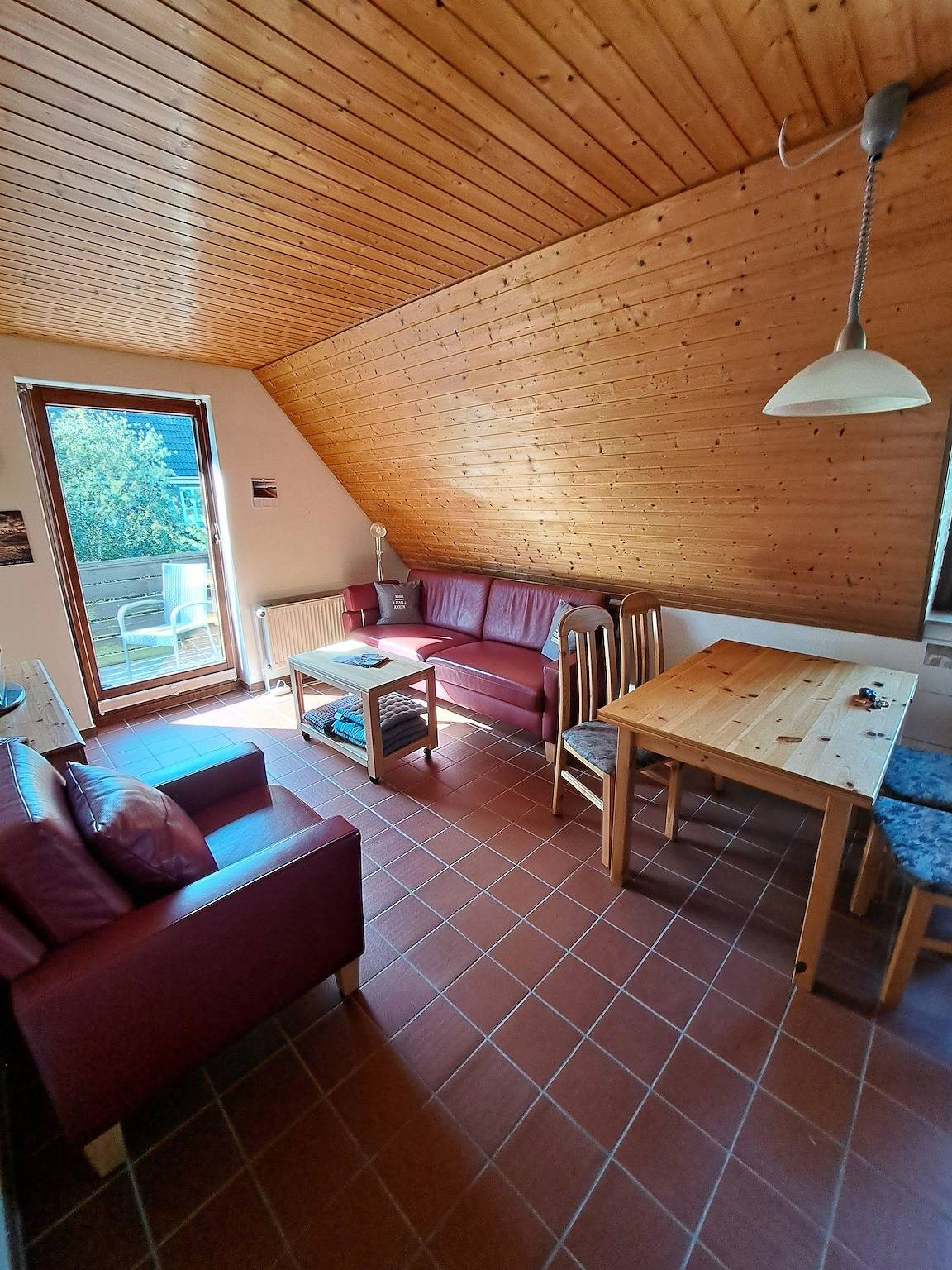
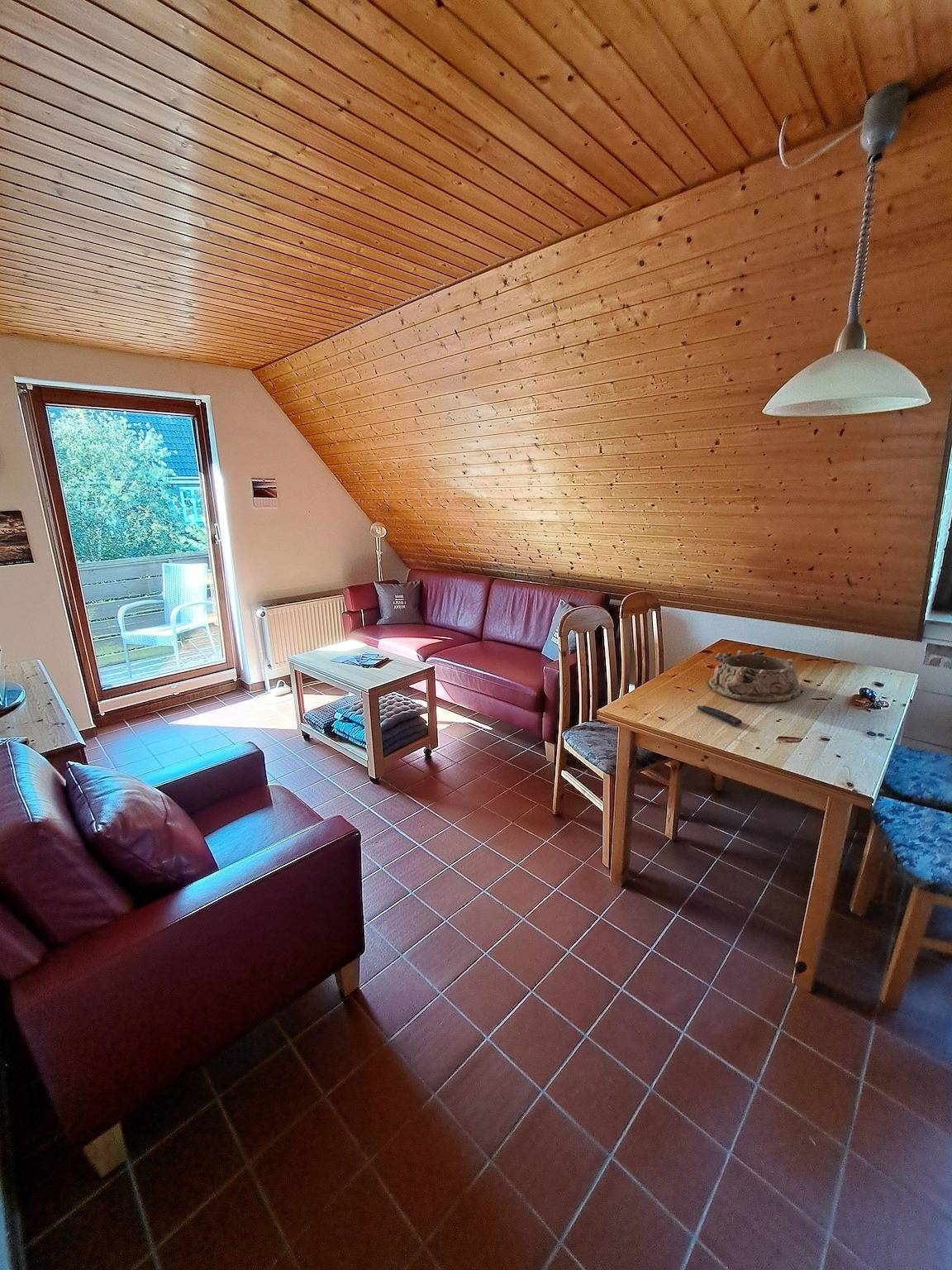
+ remote control (716, 714)
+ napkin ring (754, 673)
